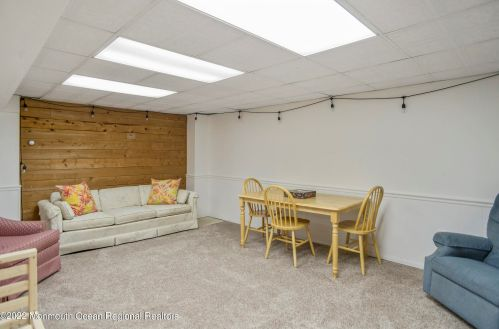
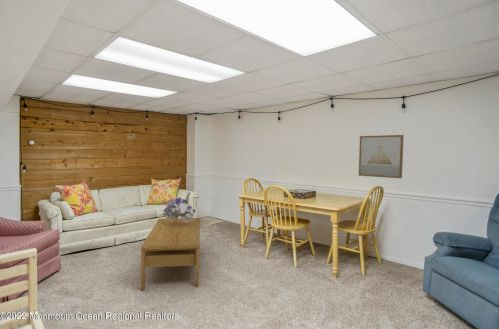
+ bouquet (178, 212)
+ wall art (380, 156)
+ coffee table (175, 247)
